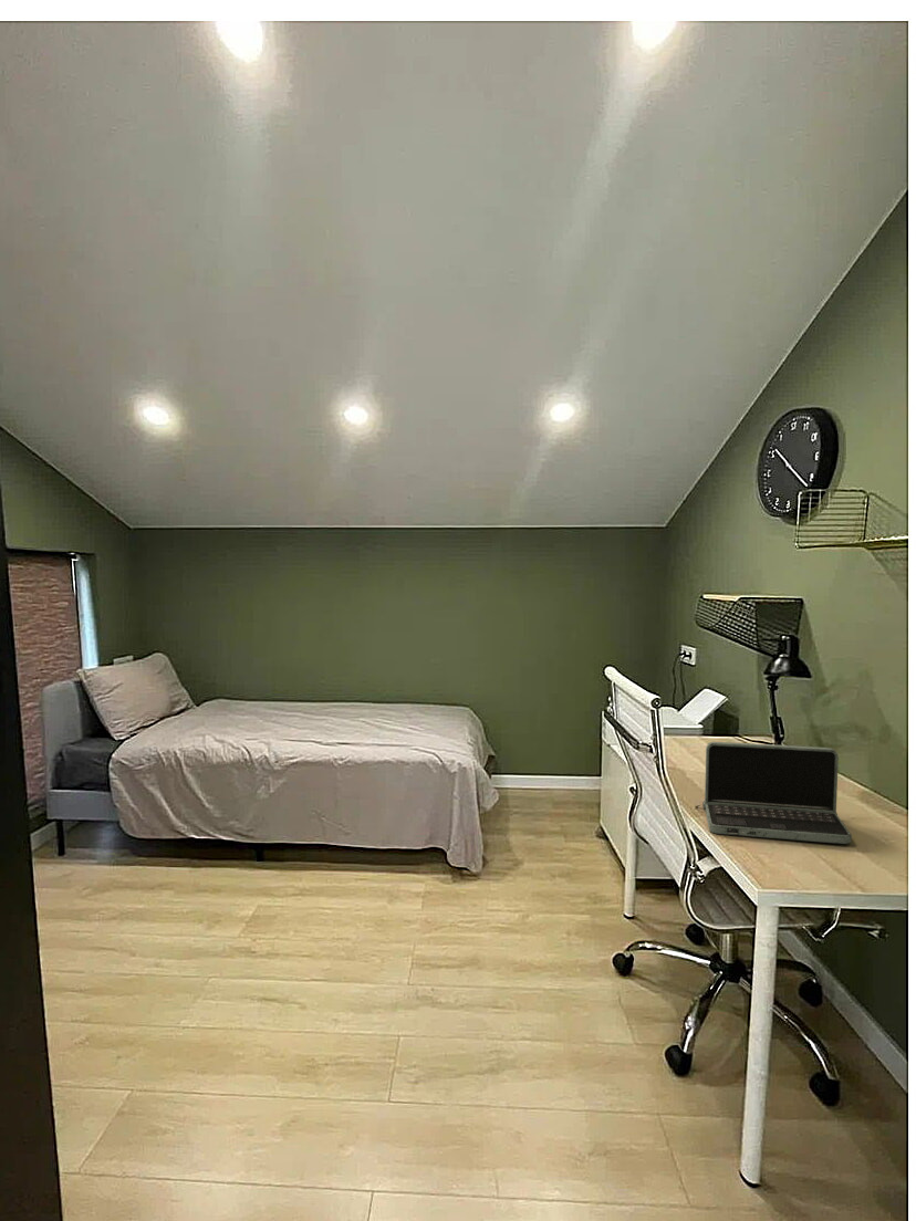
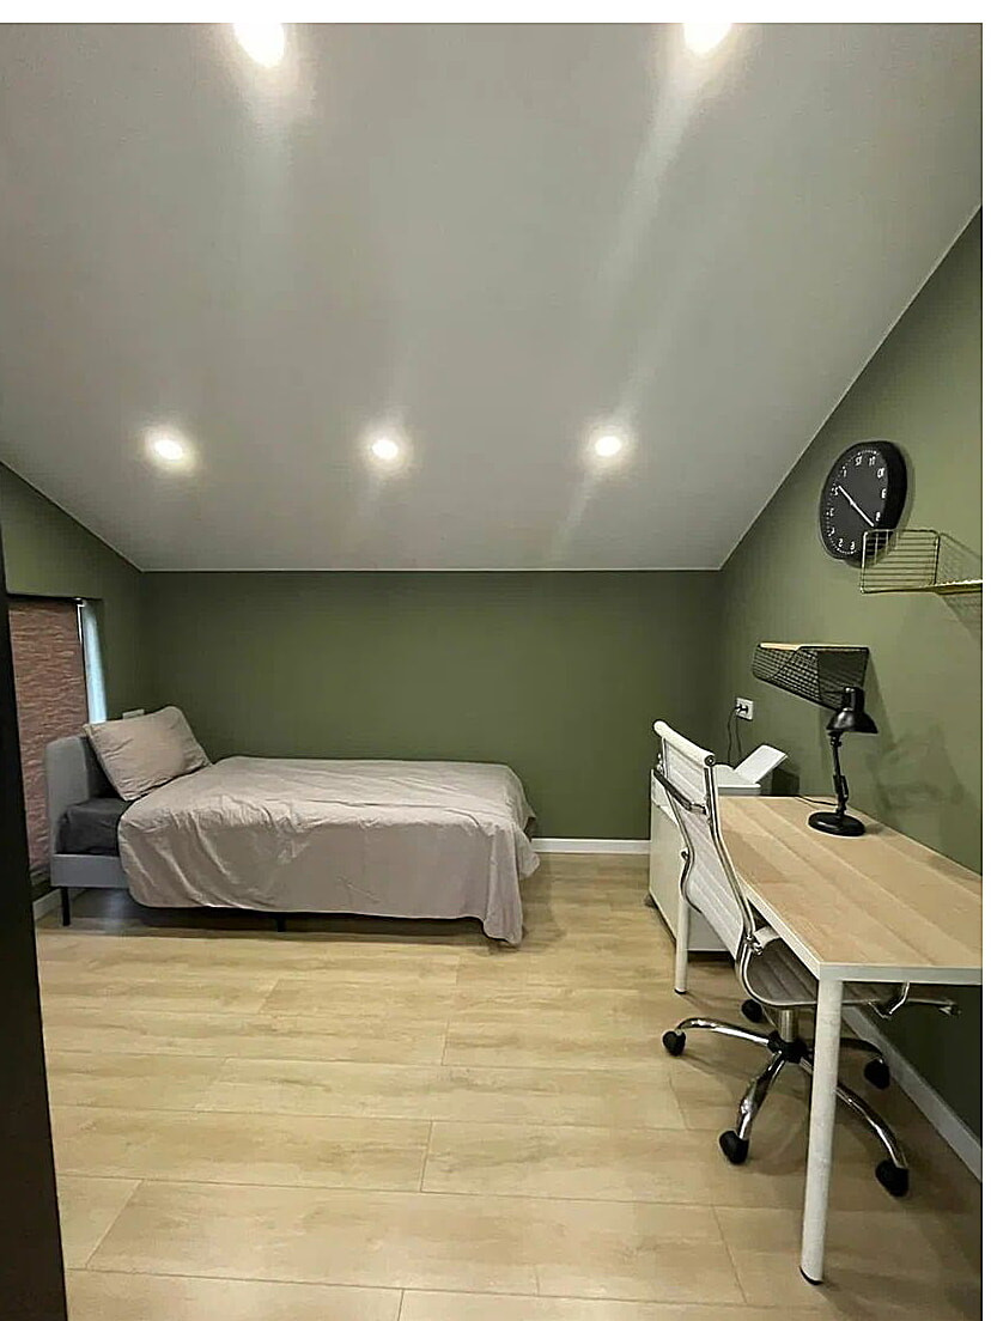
- laptop (769, 786)
